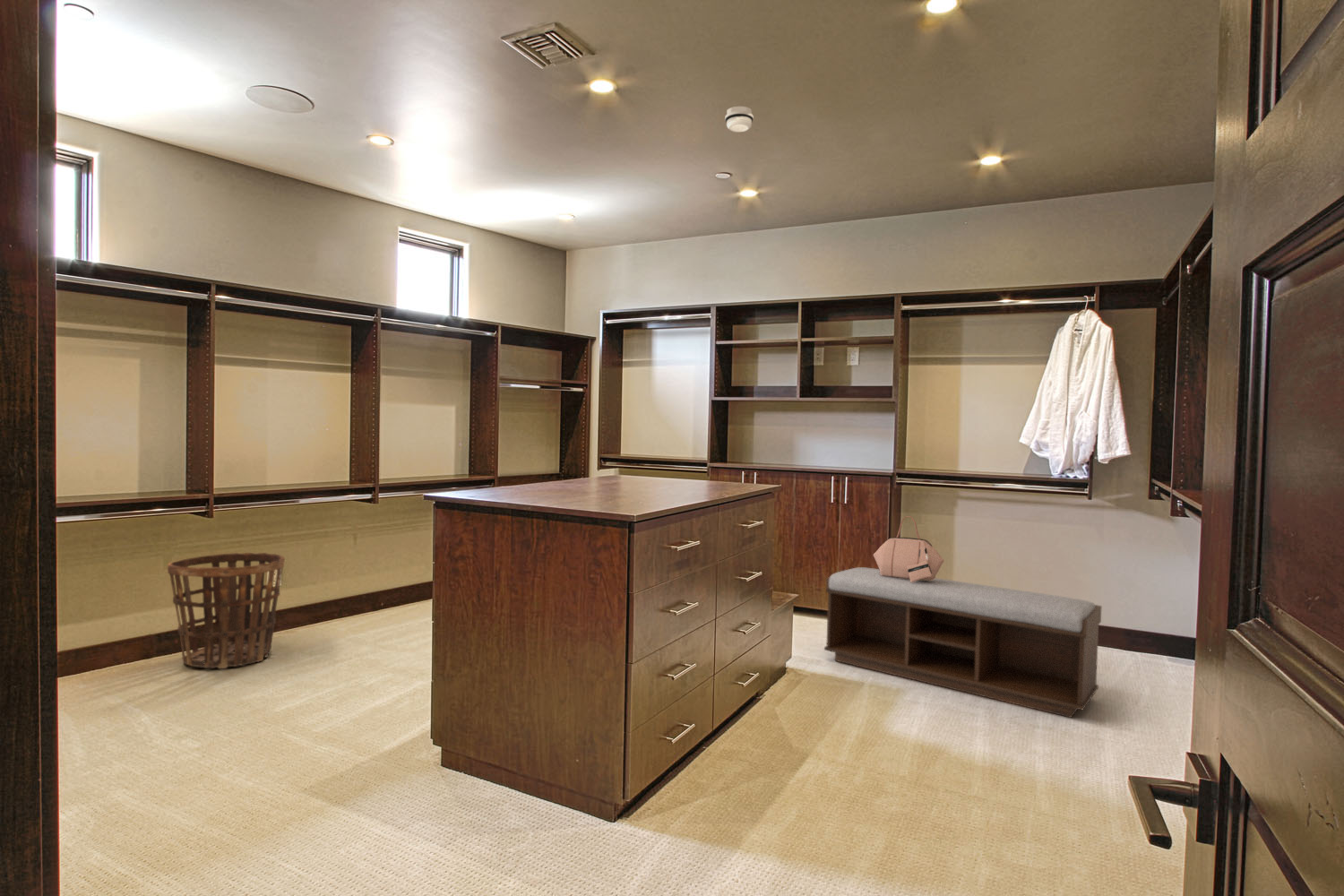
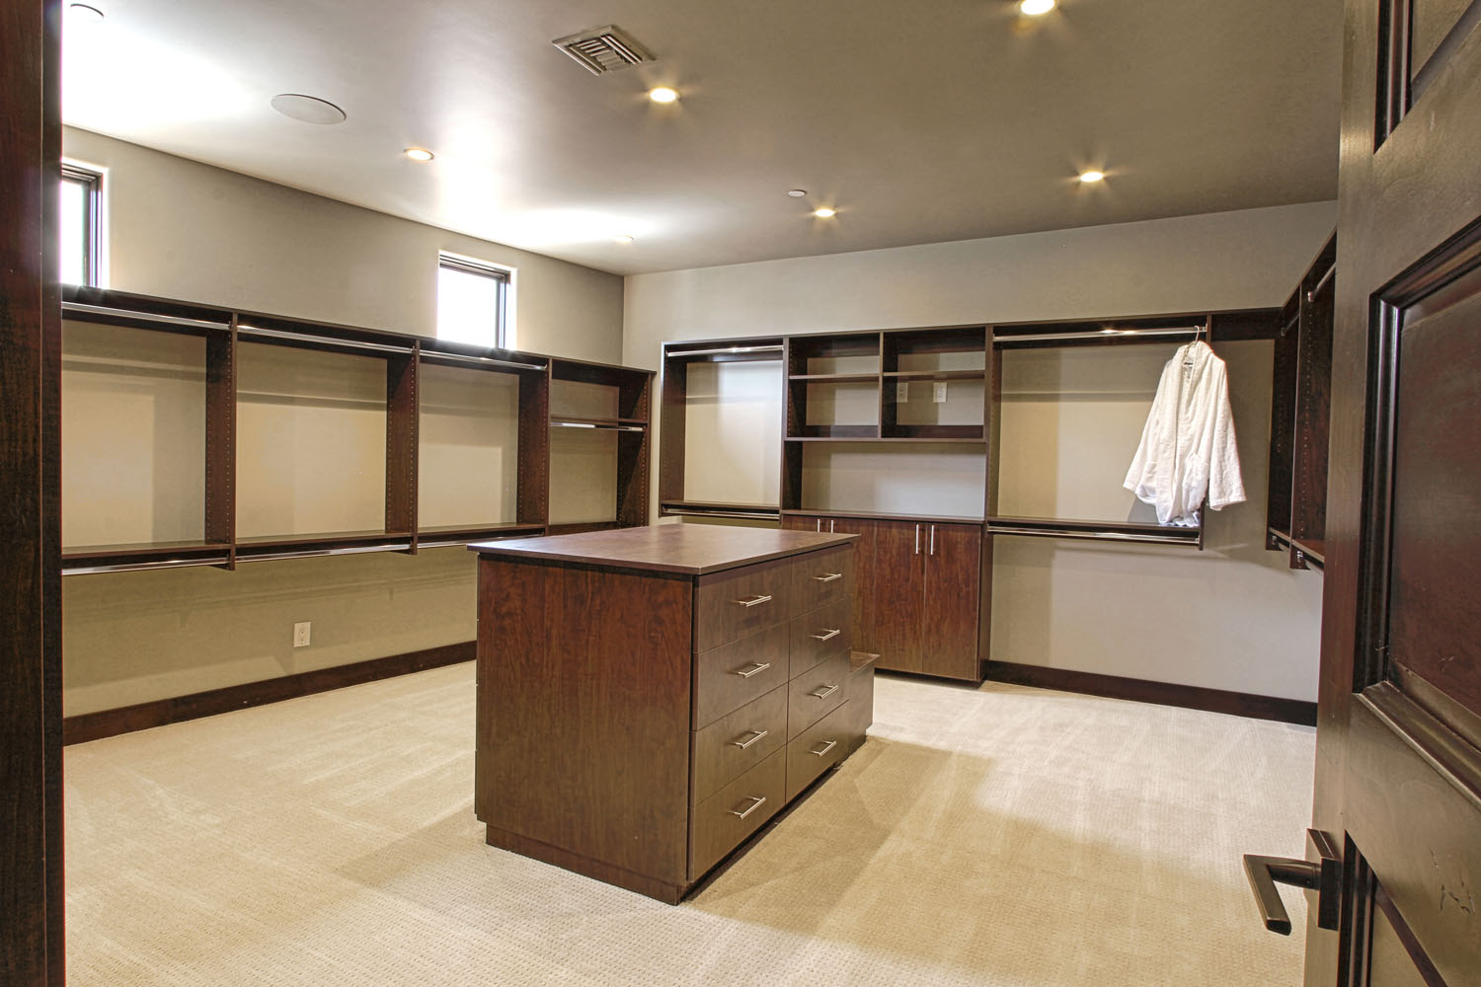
- smoke detector (739, 119)
- bench (952, 631)
- handbag (907, 547)
- basket (228, 607)
